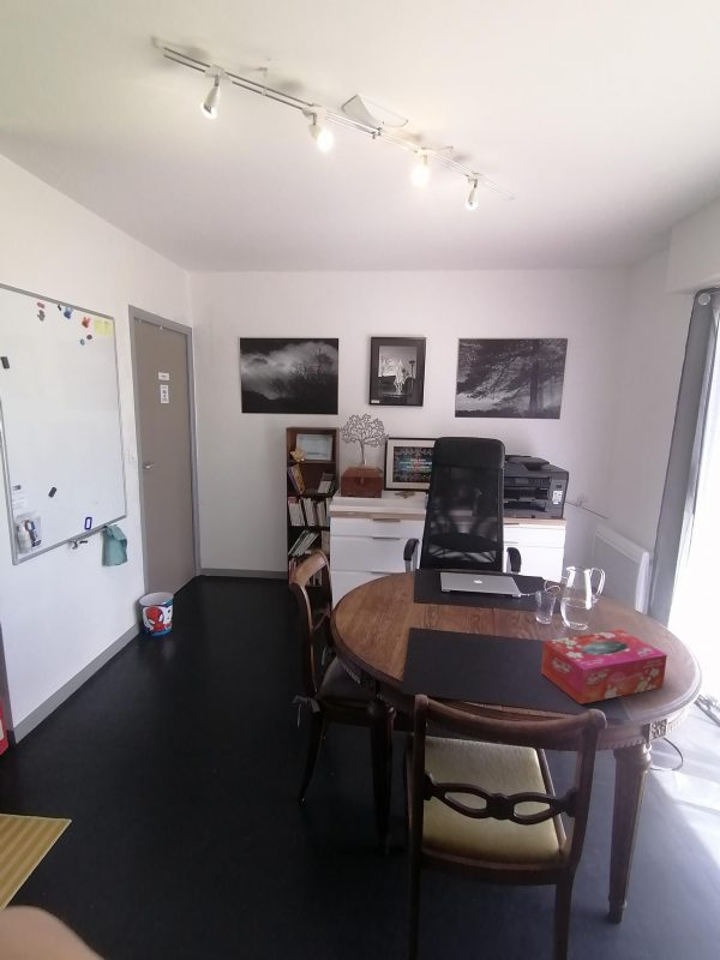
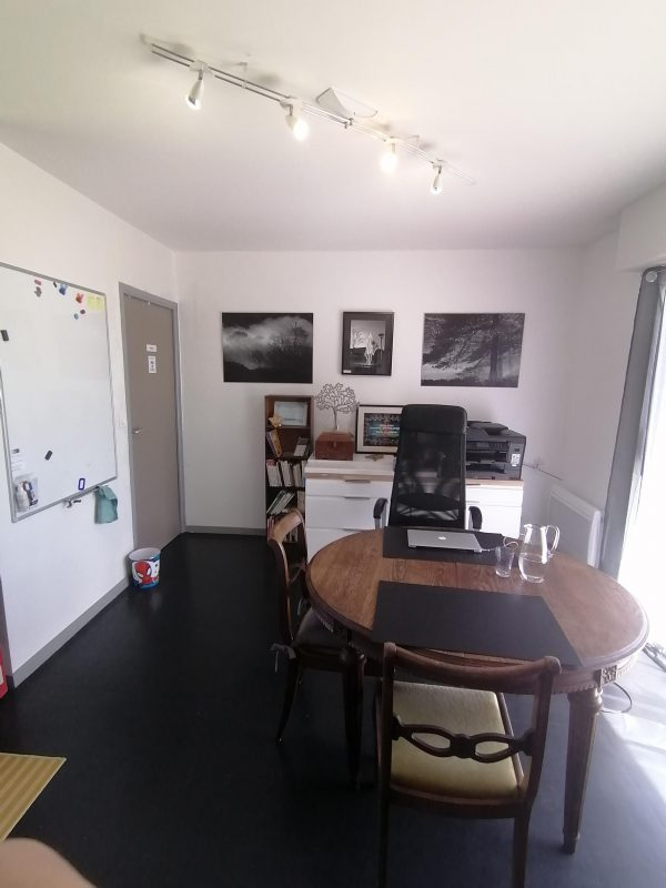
- tissue box (602, 664)
